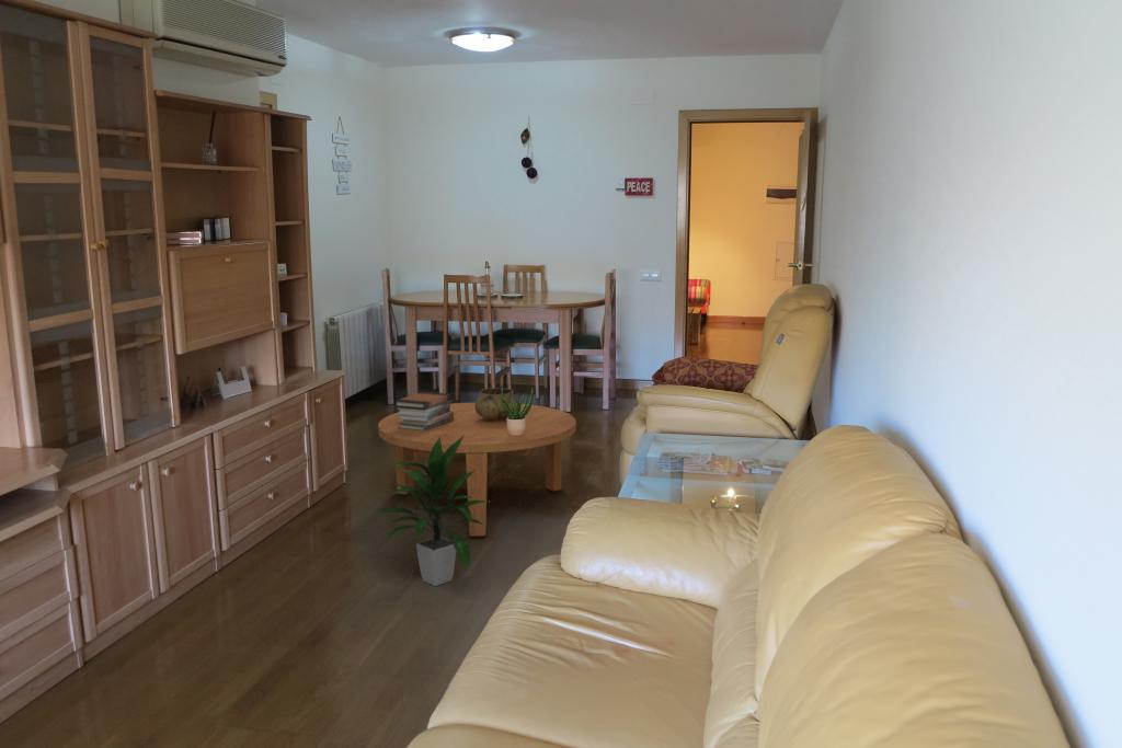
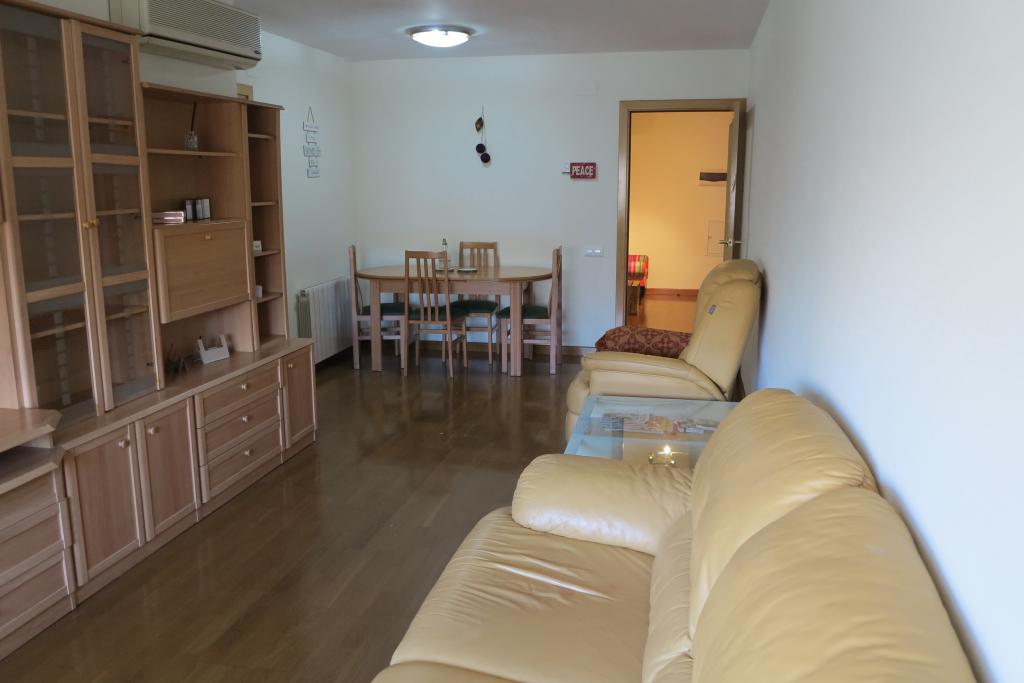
- coffee table (478, 462)
- decorative bowl (495, 404)
- indoor plant (436, 511)
- potted plant (516, 408)
- book stack (424, 411)
